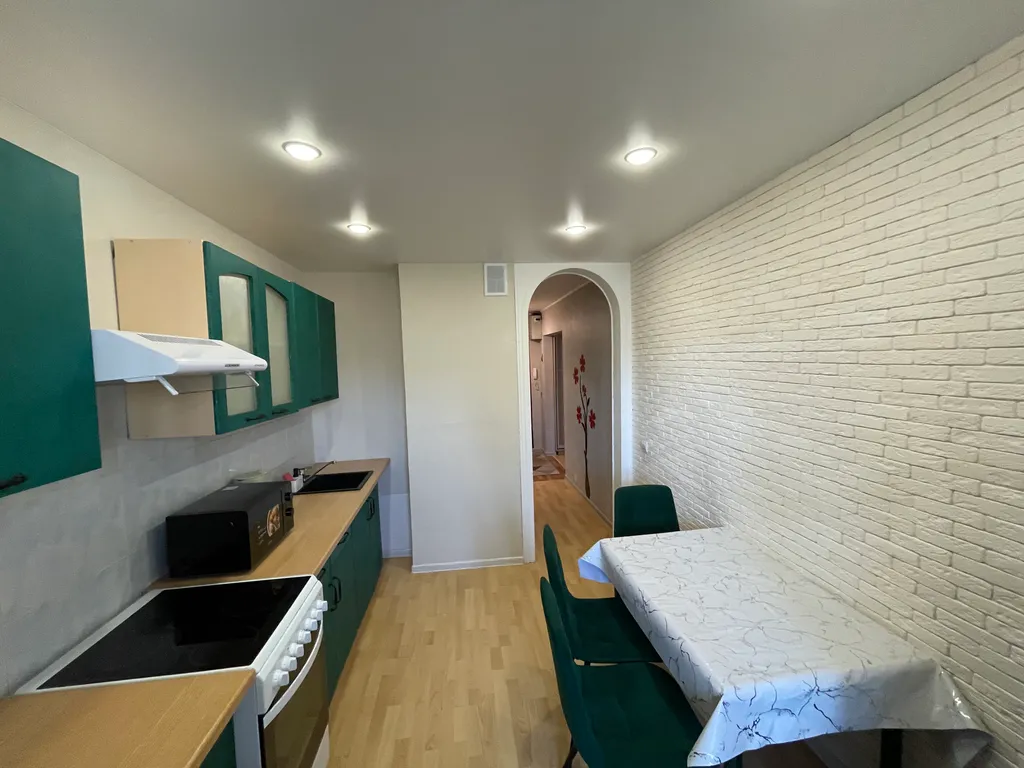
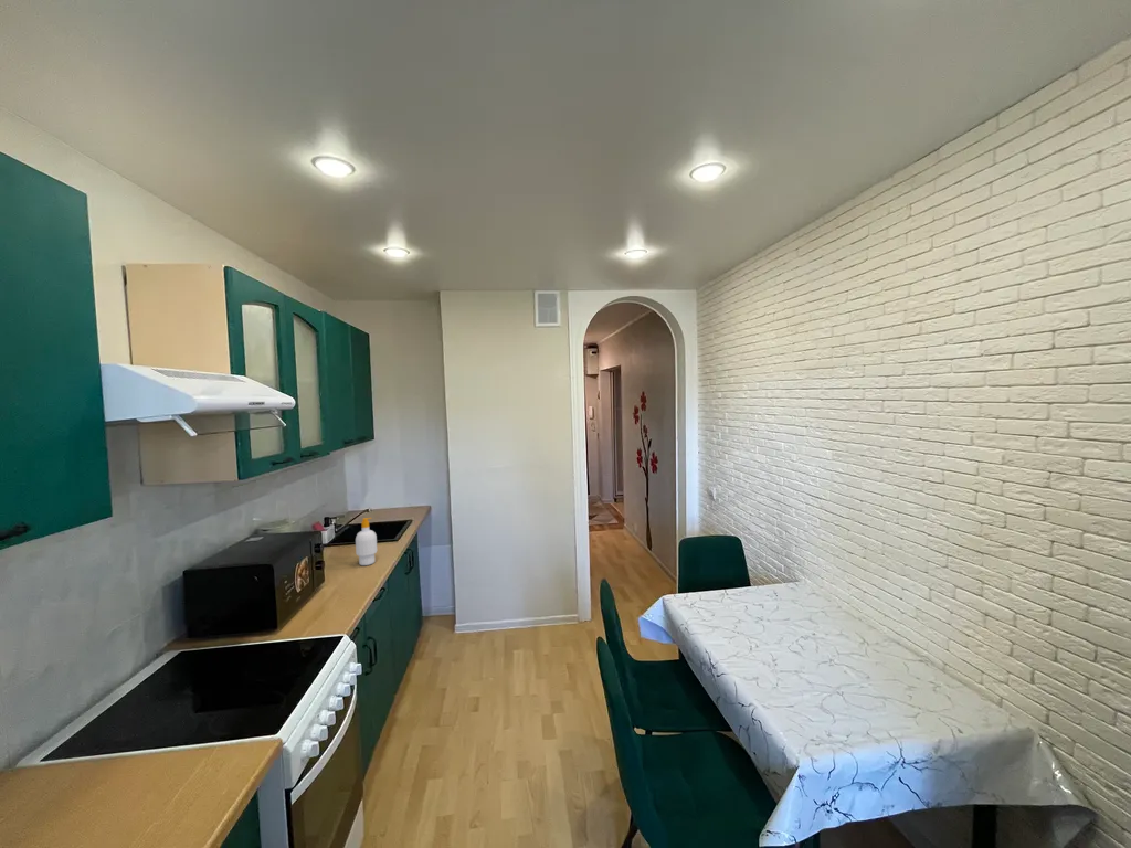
+ soap bottle (366, 541)
